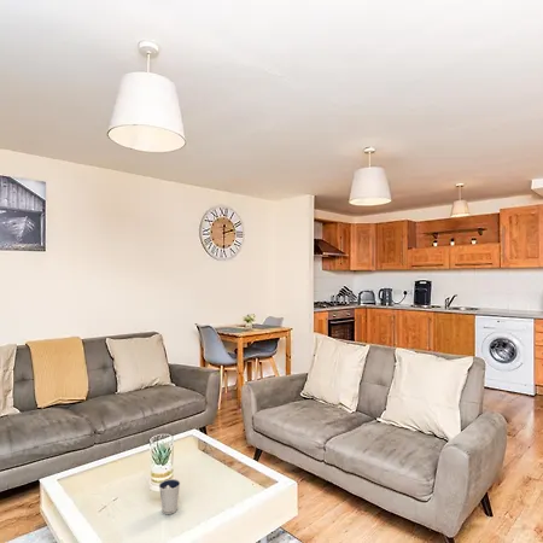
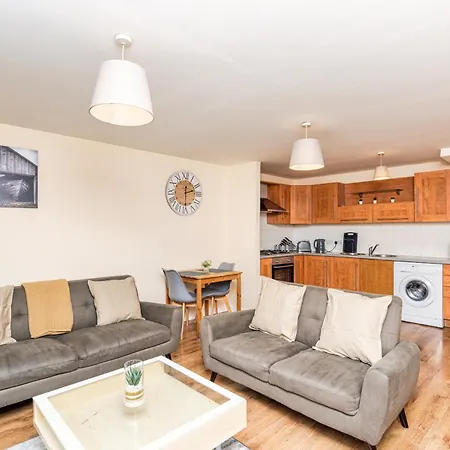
- dixie cup (169, 497)
